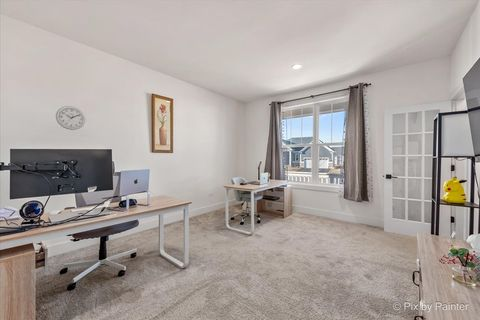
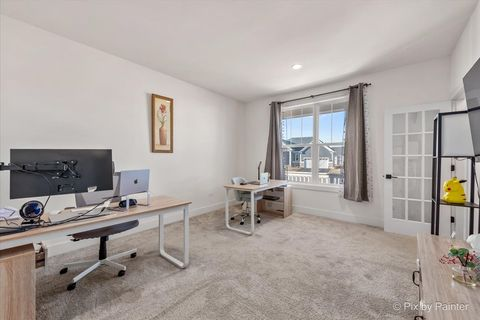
- wall clock (71, 118)
